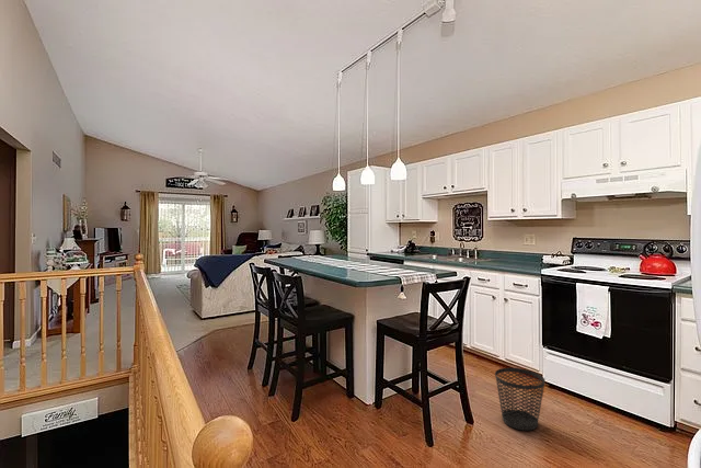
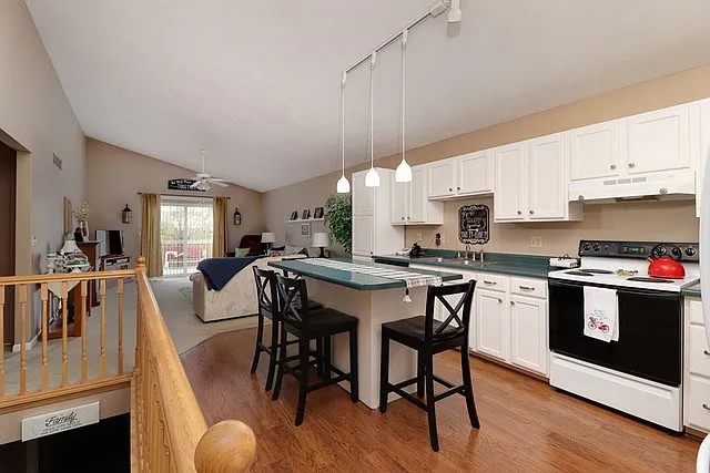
- wastebasket (519, 399)
